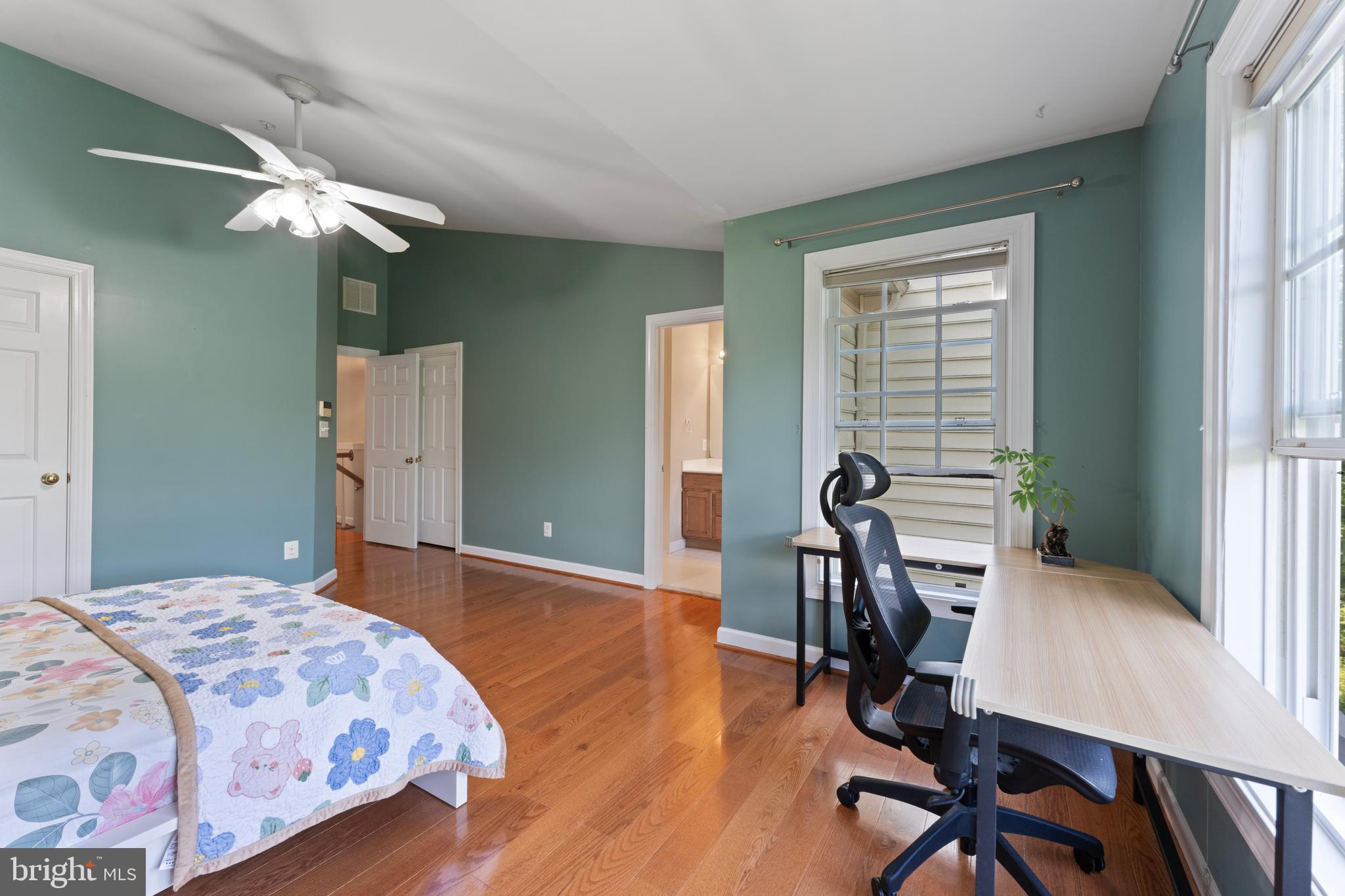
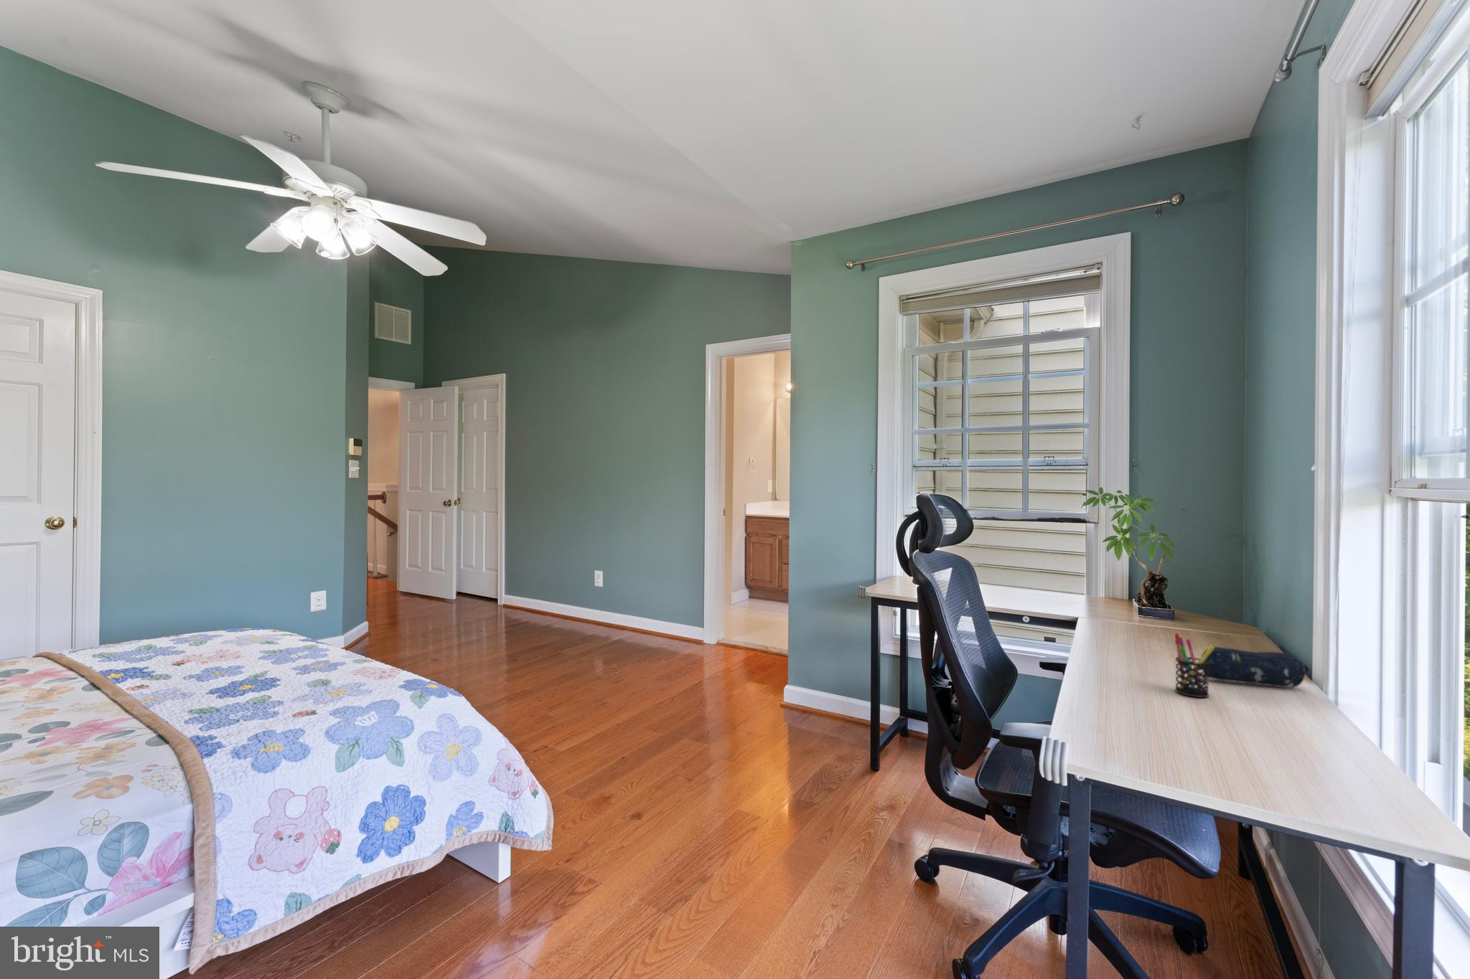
+ pen holder (1188, 664)
+ pencil case (1250, 667)
